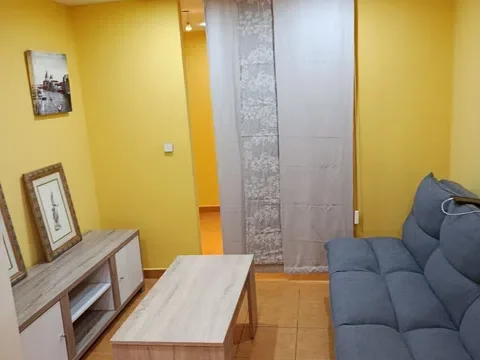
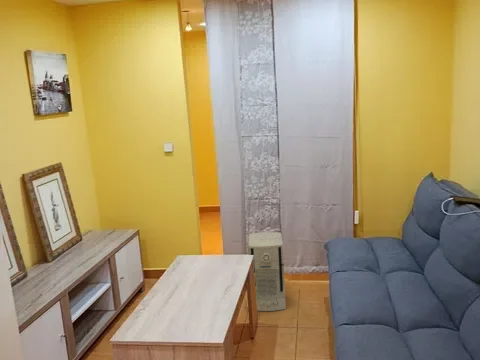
+ air purifier (266, 270)
